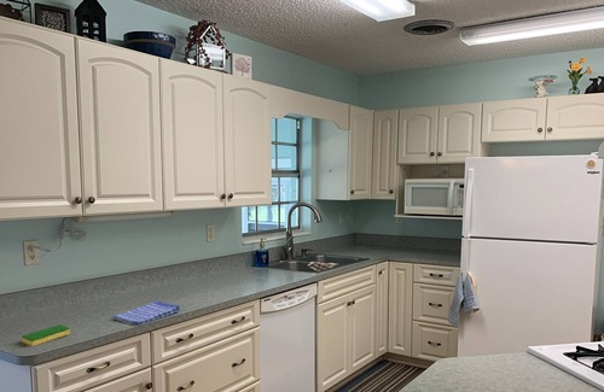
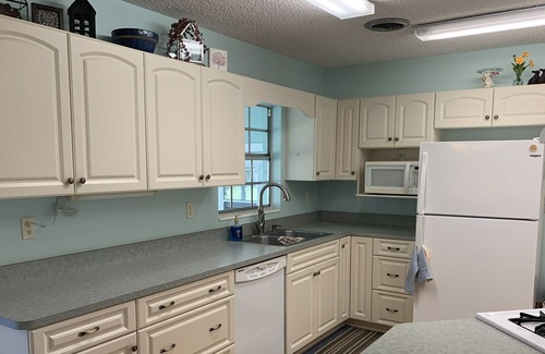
- dish sponge (46, 334)
- dish towel (147, 311)
